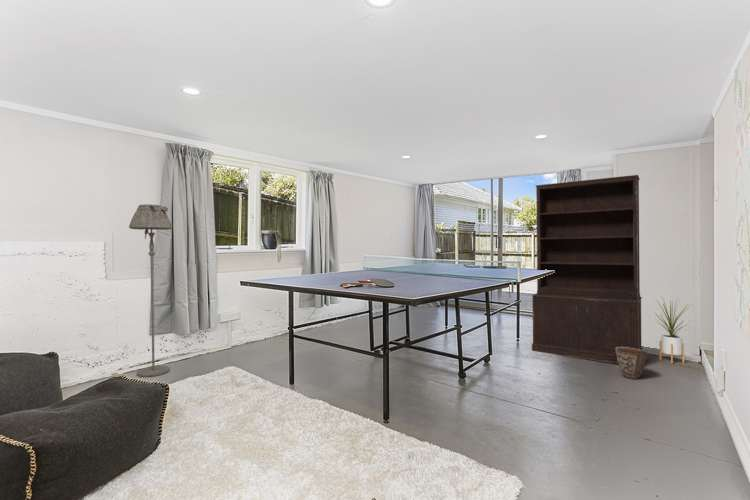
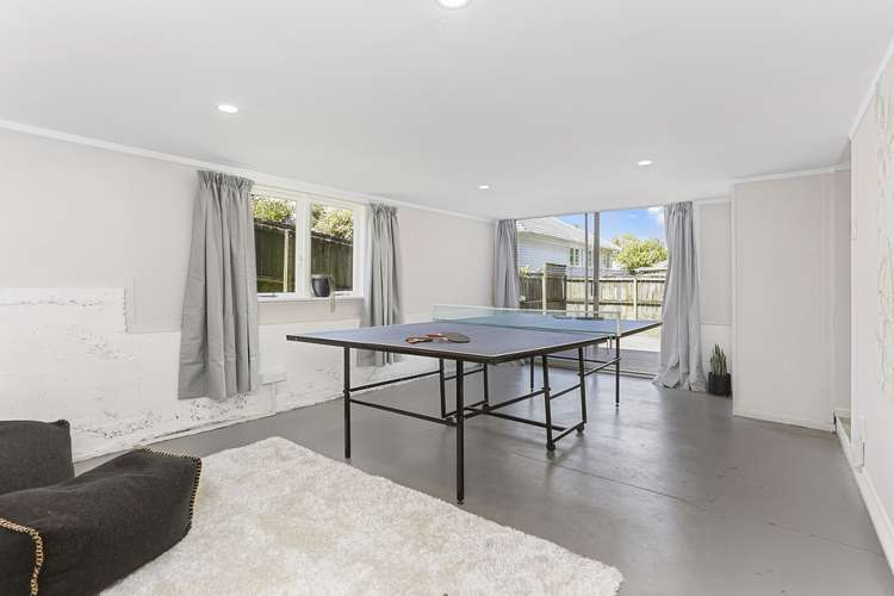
- bookcase (584, 267)
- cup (631, 363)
- floor lamp (152, 288)
- house plant (672, 328)
